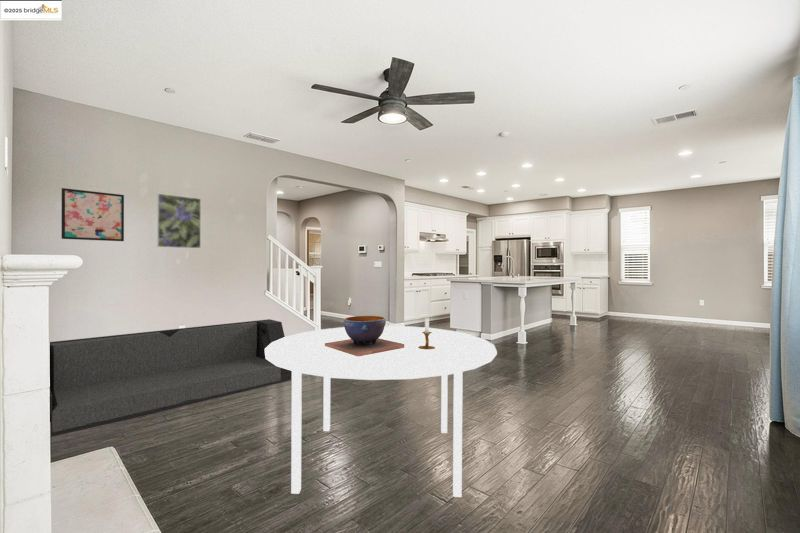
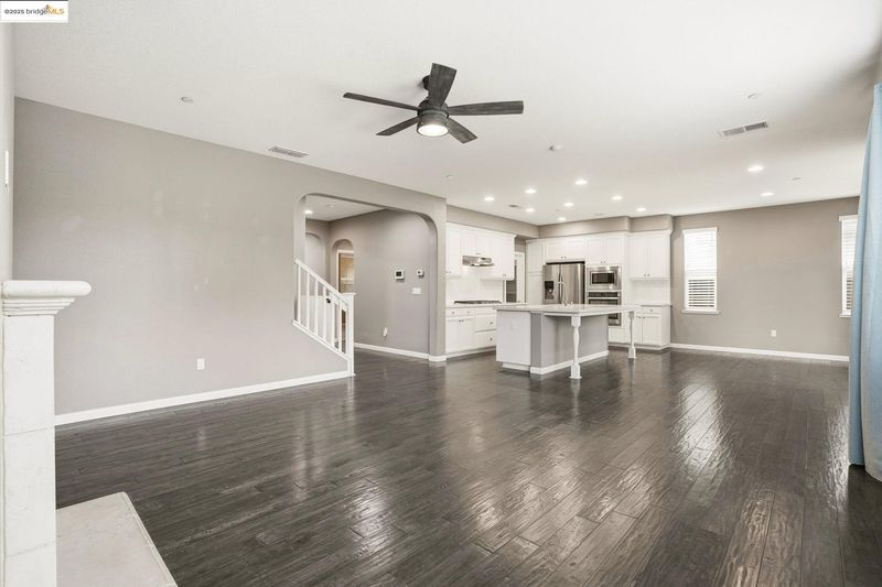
- dining table (381, 379)
- wall art (94, 215)
- sofa (175, 363)
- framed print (179, 222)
- candlestick (426, 332)
- decorative bowl (364, 332)
